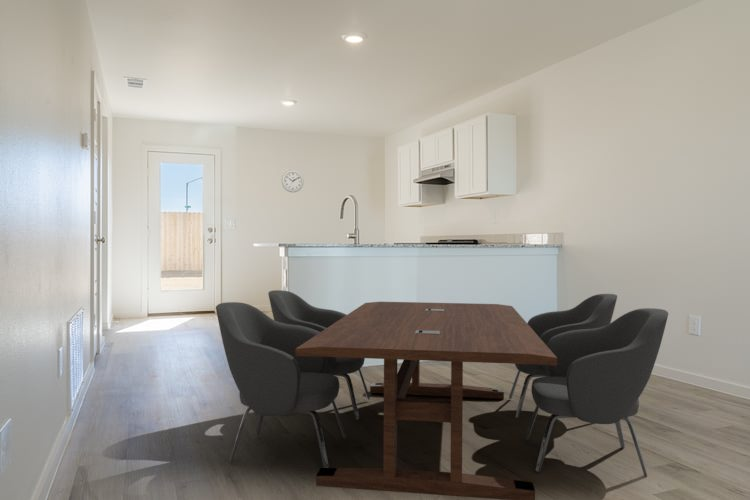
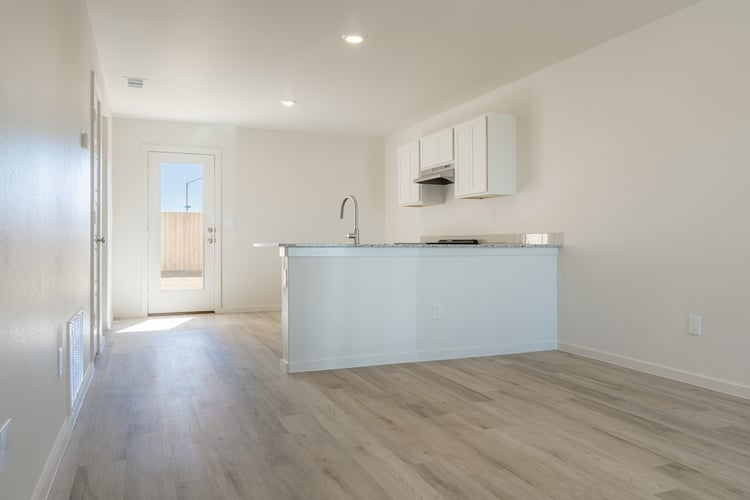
- dining table (436, 360)
- wall clock (292, 181)
